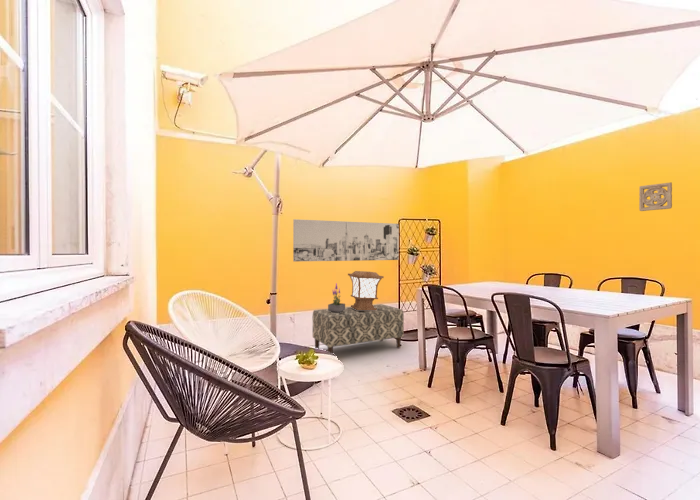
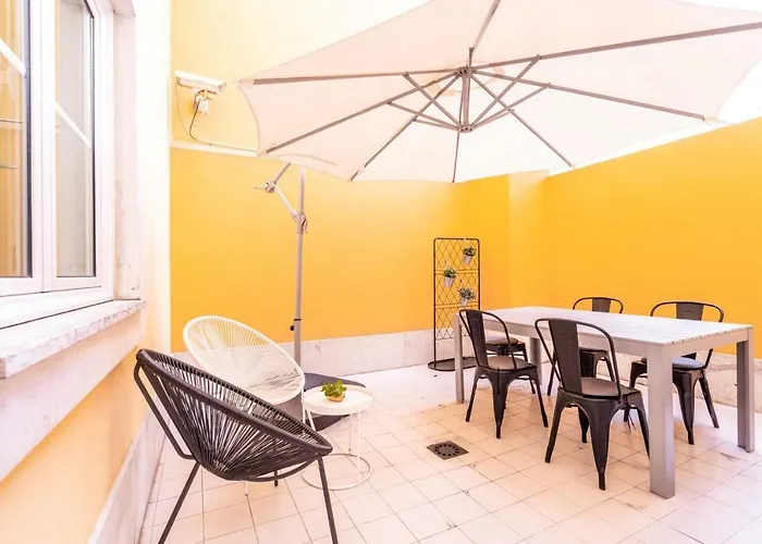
- wall art (349, 241)
- potted plant (336, 297)
- lantern (363, 290)
- wall ornament (655, 197)
- bench (358, 329)
